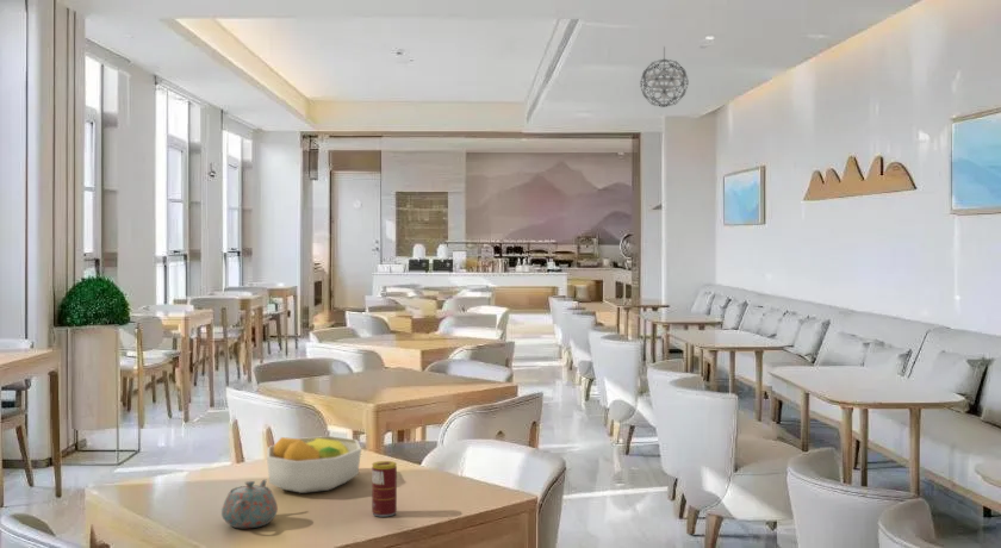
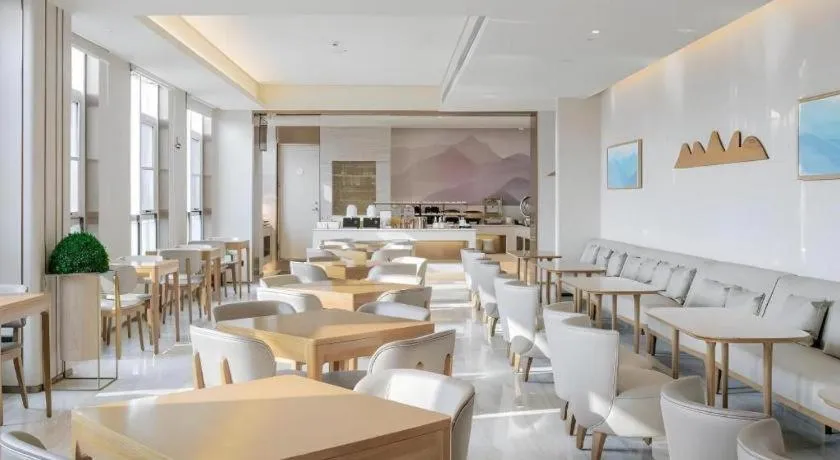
- beverage can (384, 488)
- teapot (250, 502)
- pendant light (664, 76)
- fruit bowl (313, 456)
